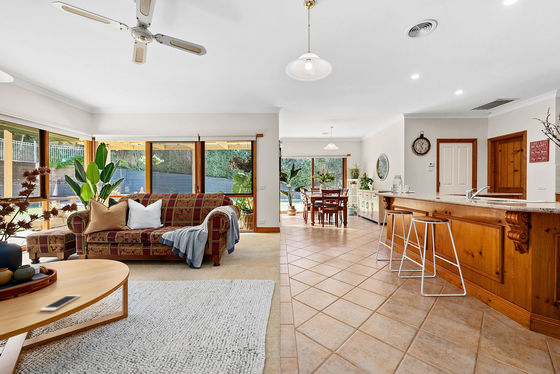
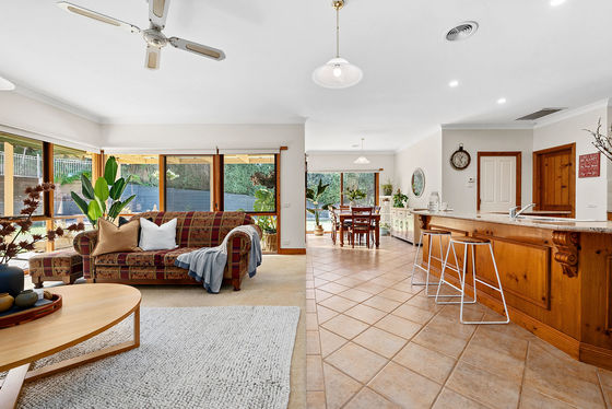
- cell phone (61, 302)
